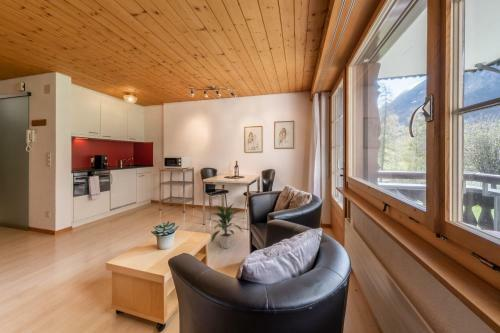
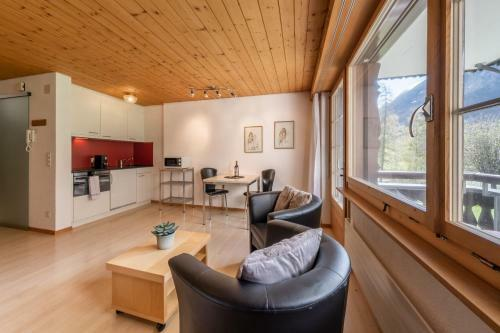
- indoor plant (224, 224)
